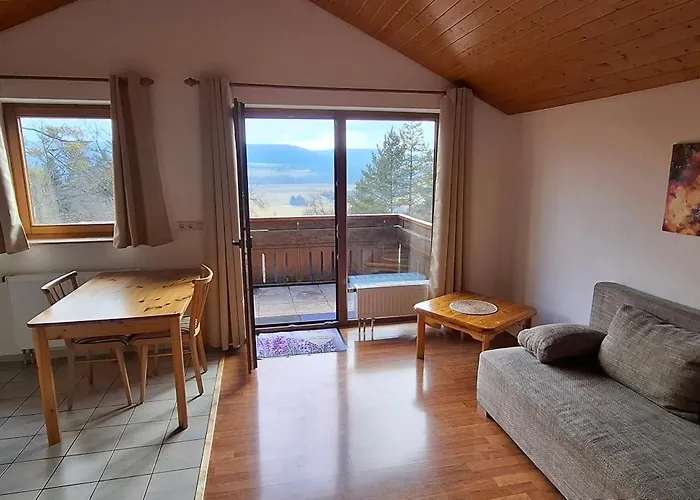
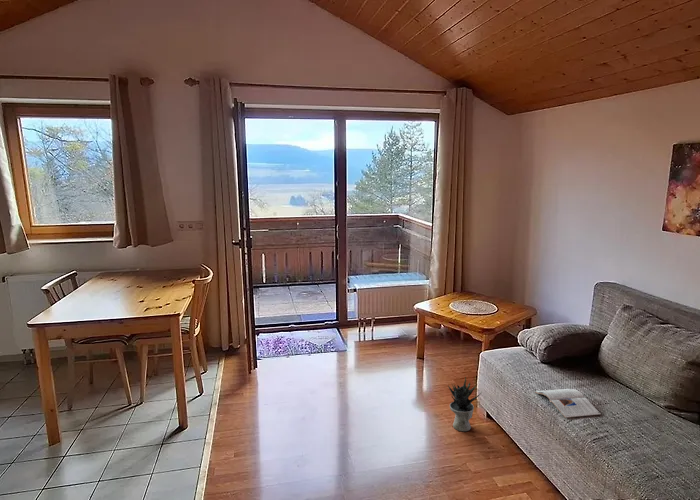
+ magazine (566, 399)
+ potted plant (463, 404)
